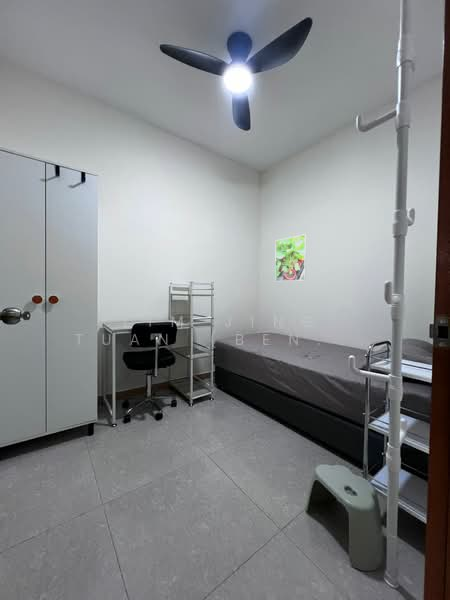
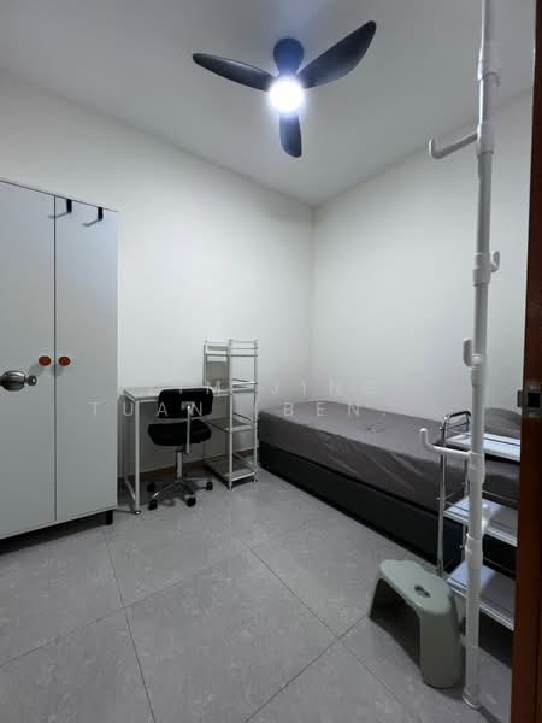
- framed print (289, 259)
